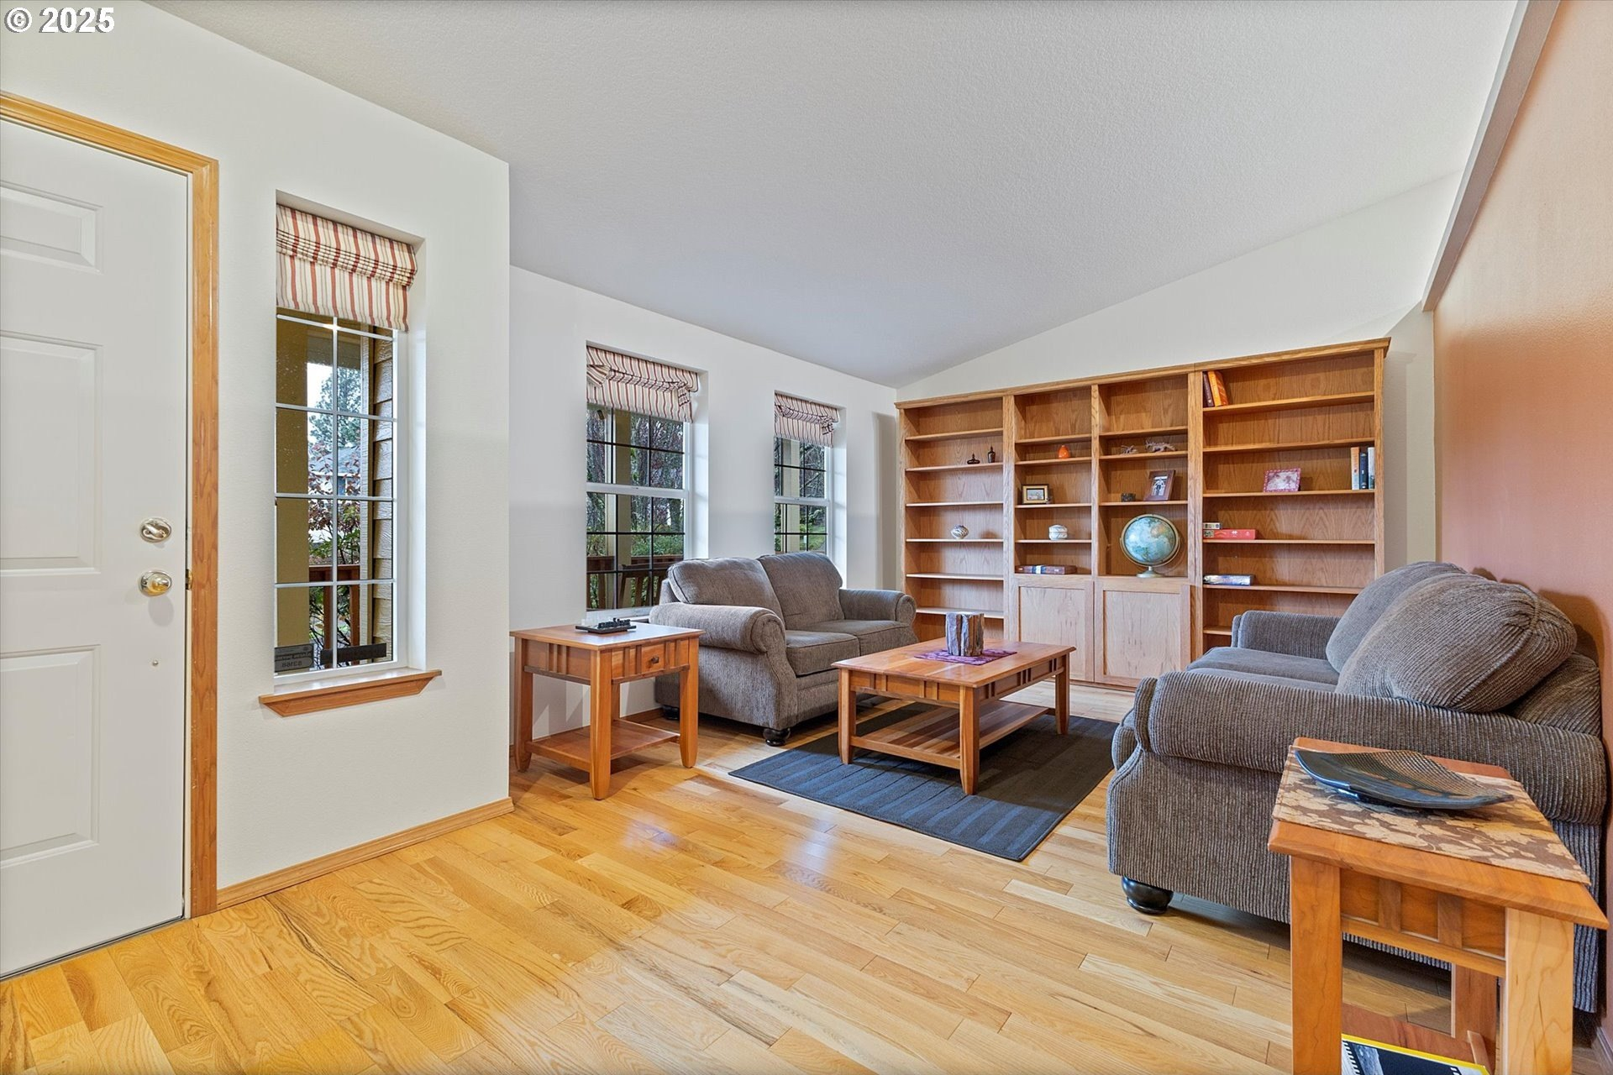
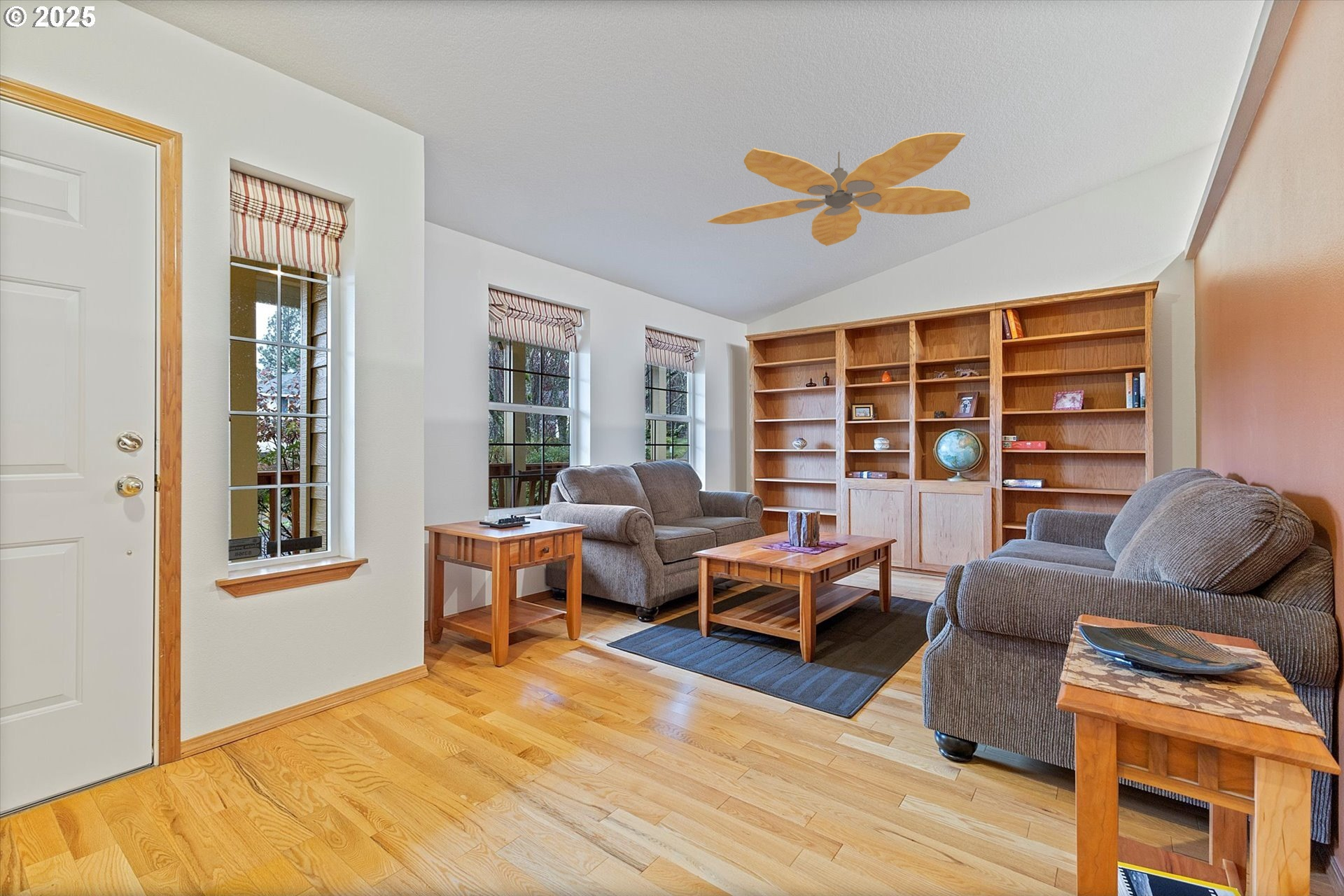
+ ceiling fan (834, 183)
